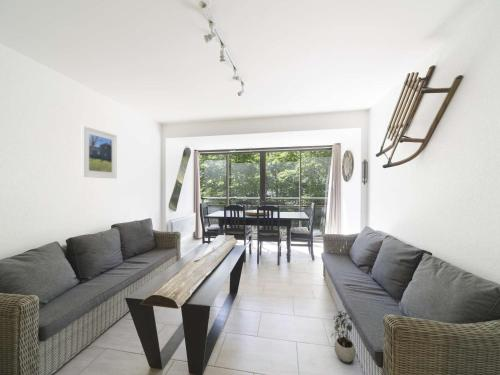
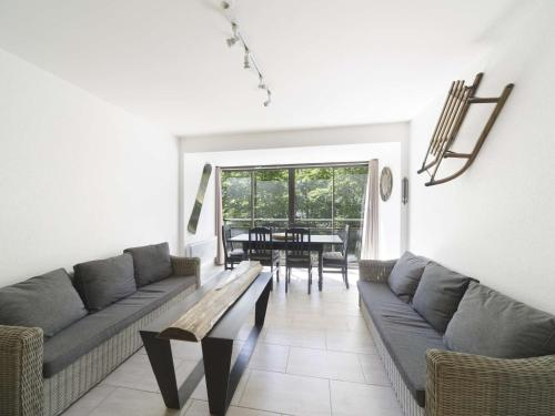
- potted plant (342, 337)
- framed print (100, 154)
